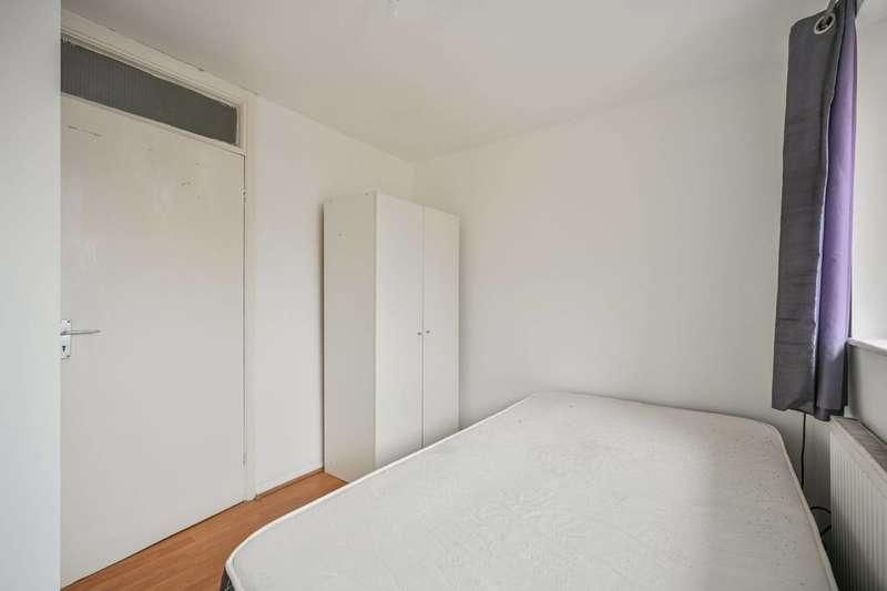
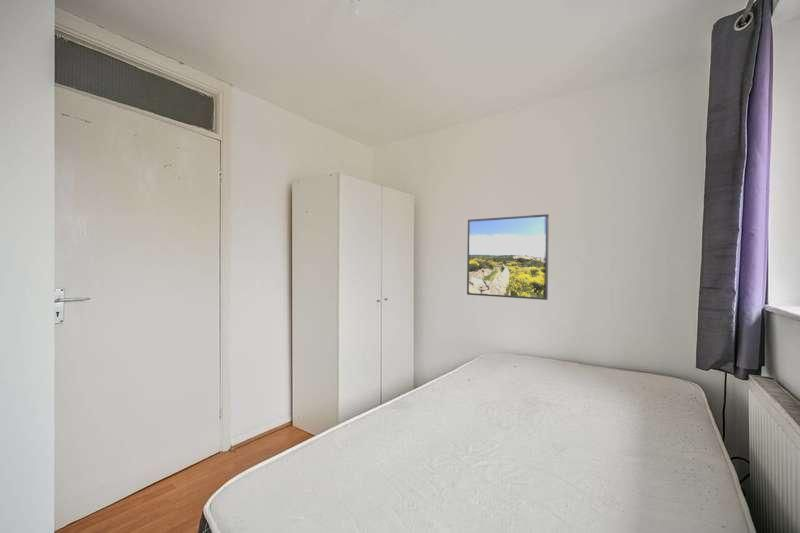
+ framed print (505, 257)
